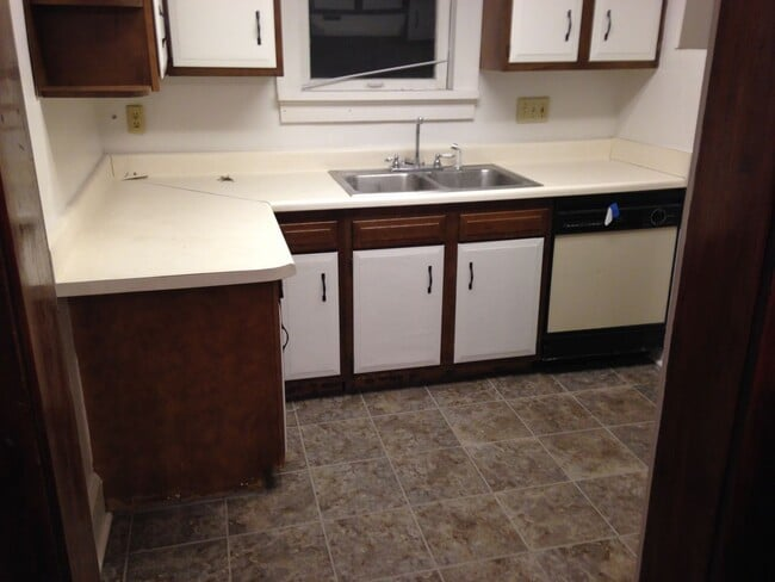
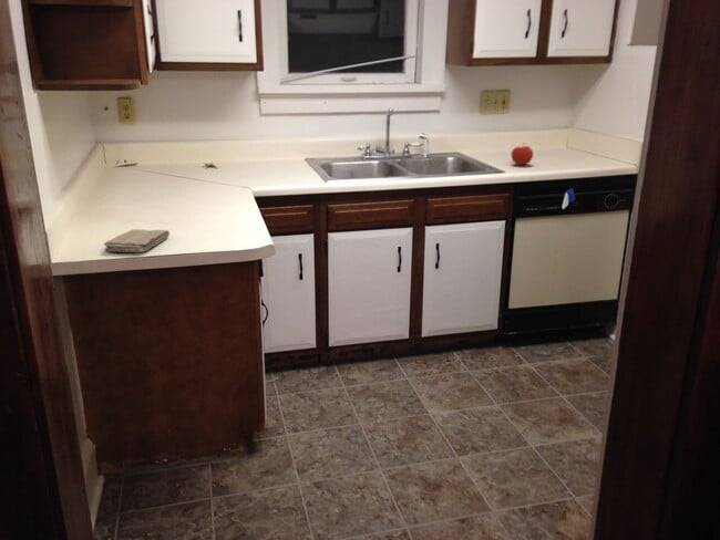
+ washcloth (137, 239)
+ fruit (522, 154)
